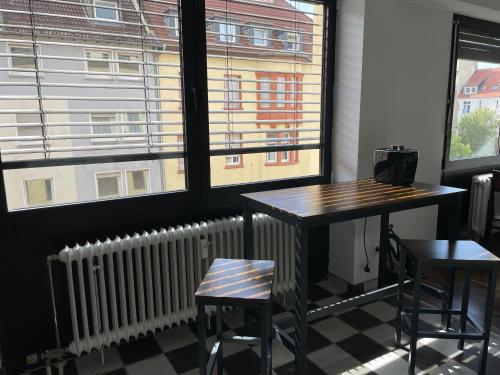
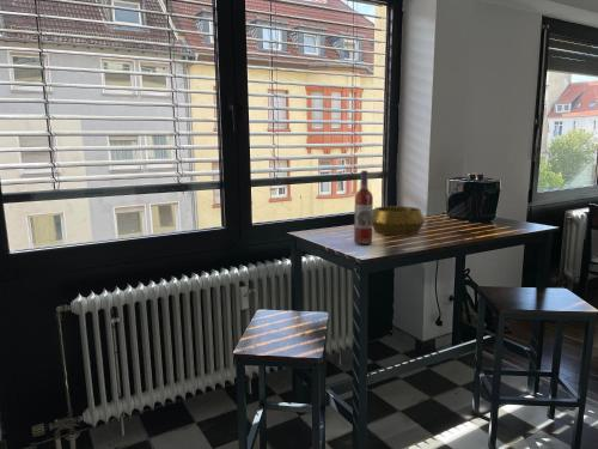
+ wine bottle (364, 207)
+ decorative bowl (396, 219)
